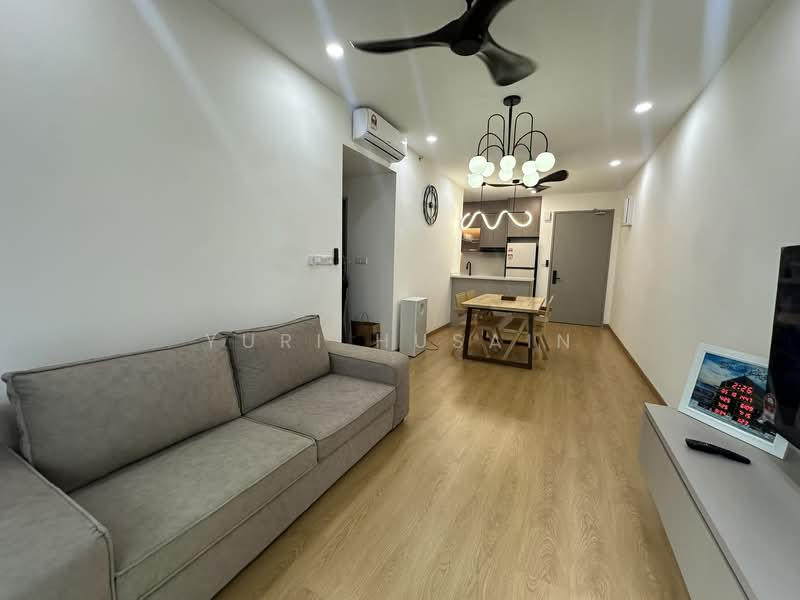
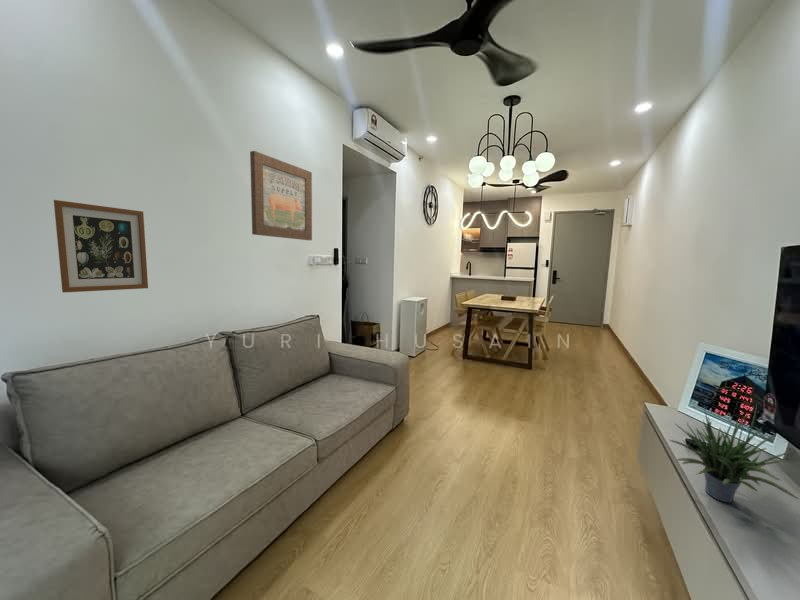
+ wall art (105, 248)
+ potted plant (732, 454)
+ wall art (284, 200)
